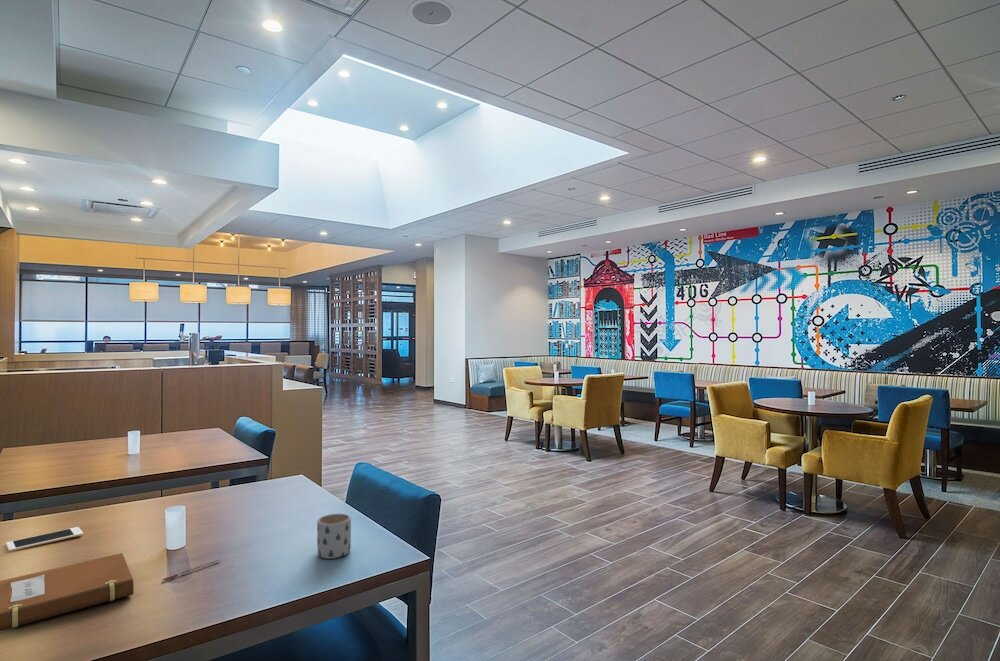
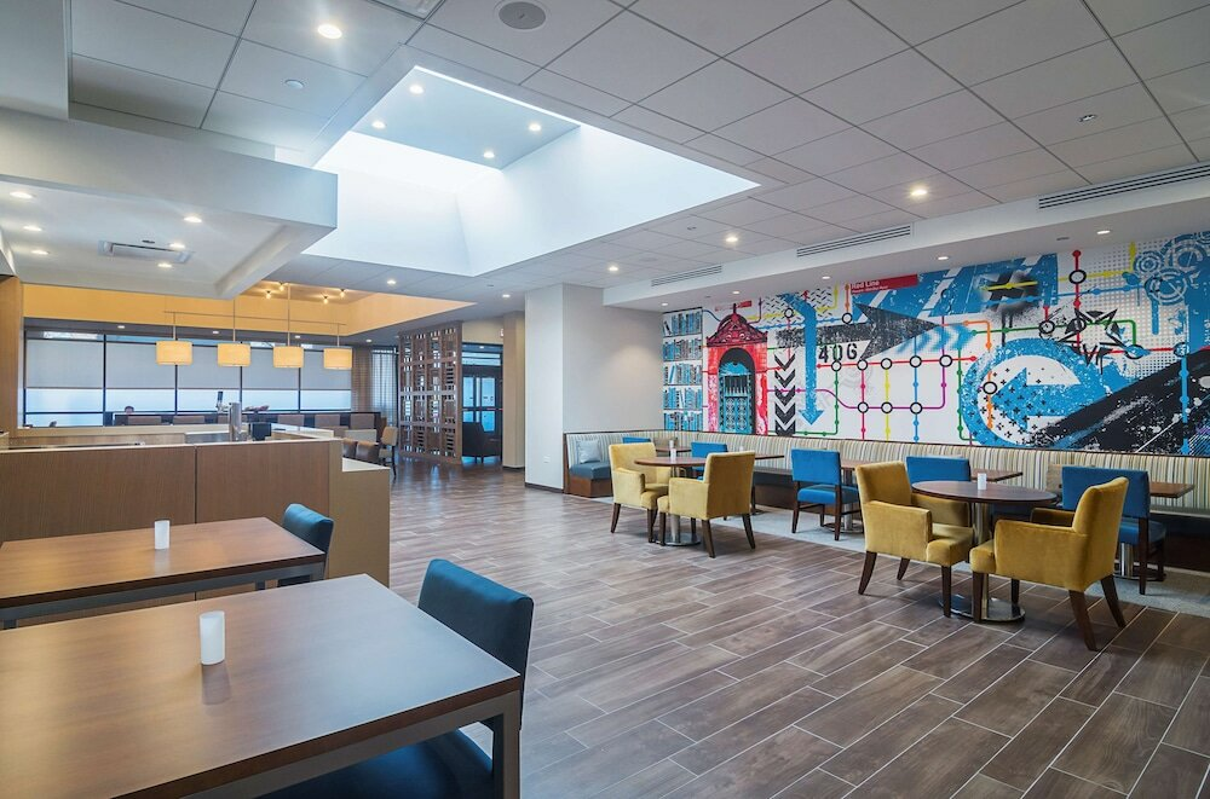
- cell phone (45, 538)
- notebook (59, 590)
- mug (331, 533)
- pen (193, 569)
